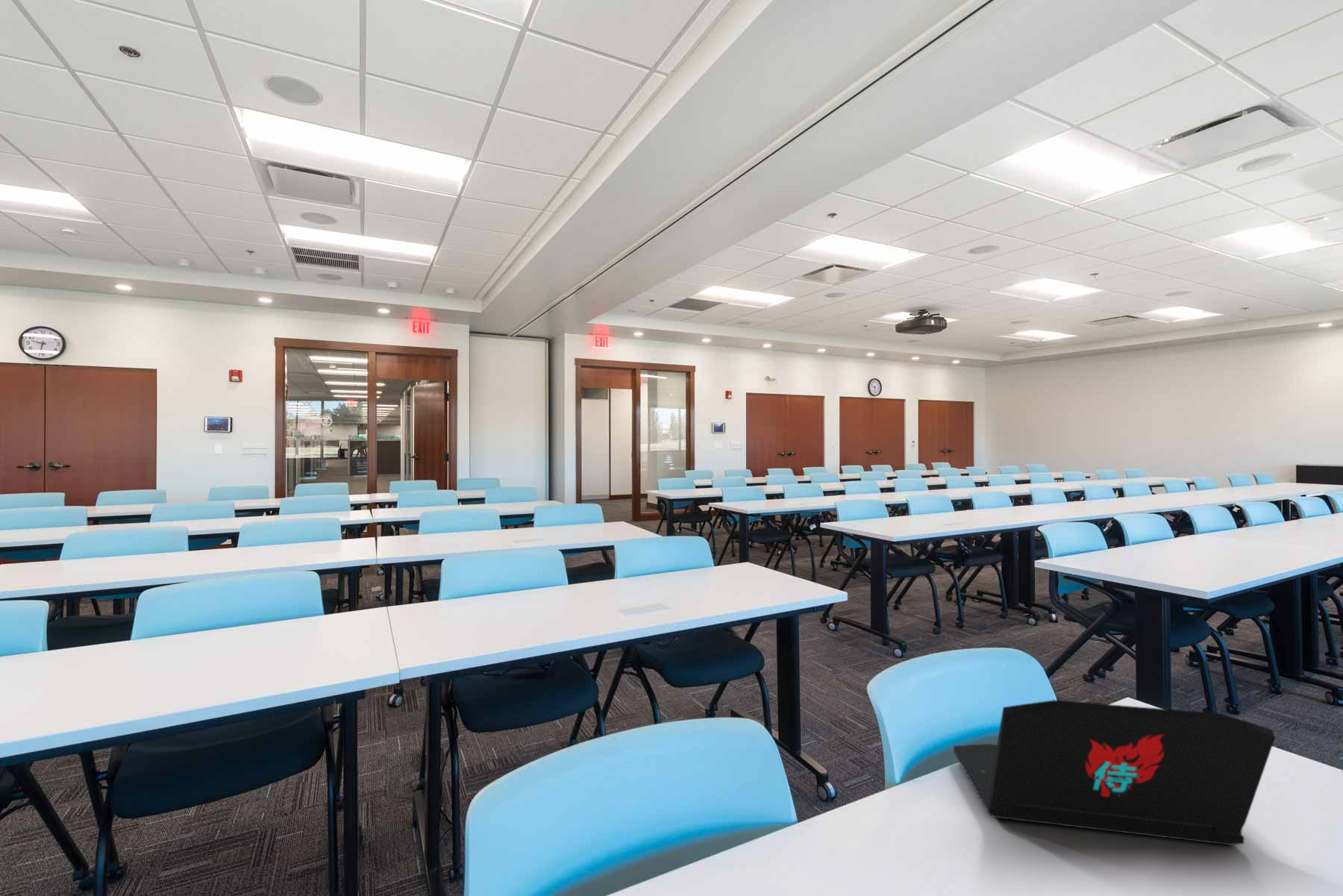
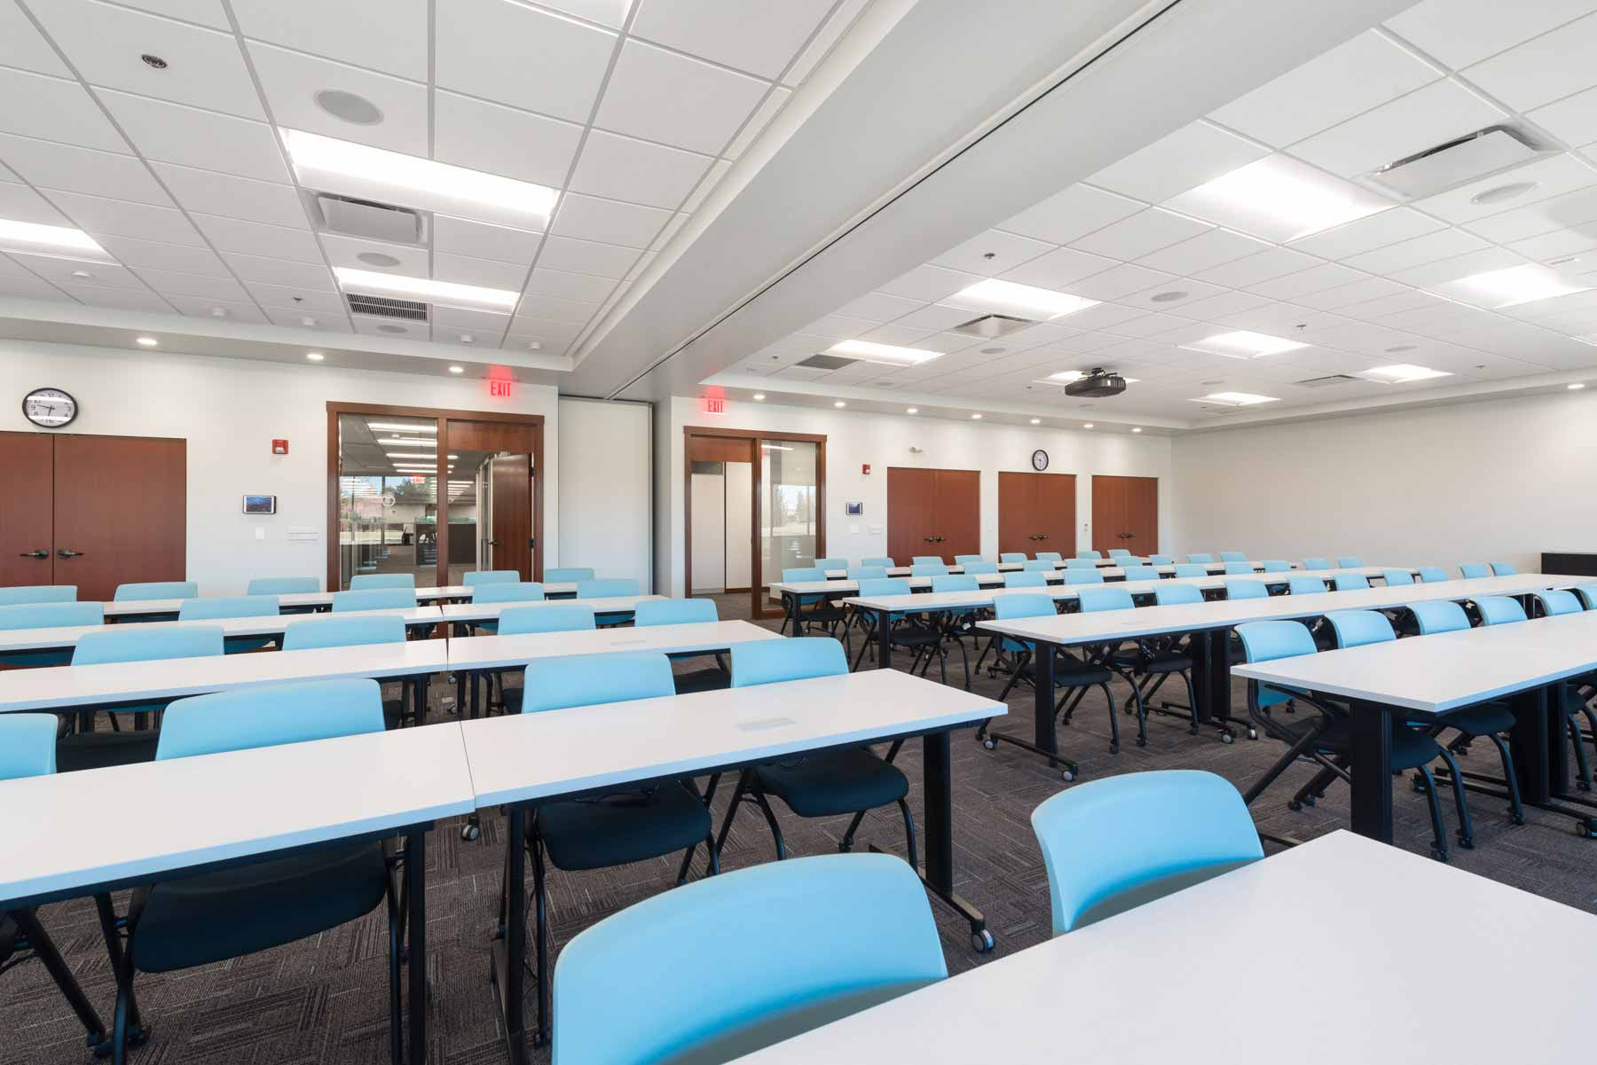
- laptop (1086, 738)
